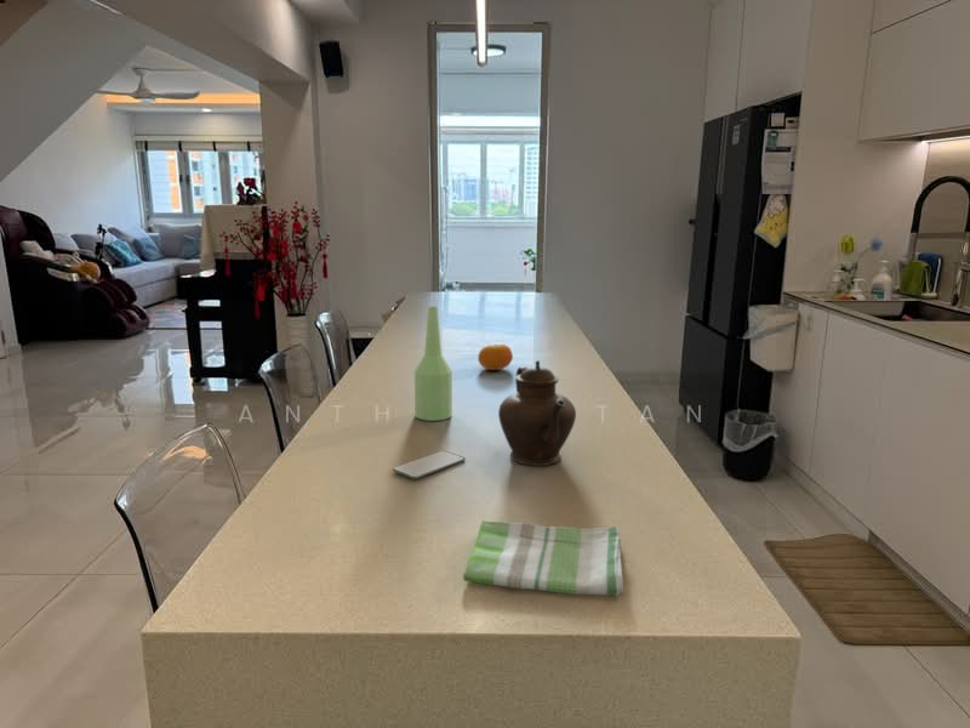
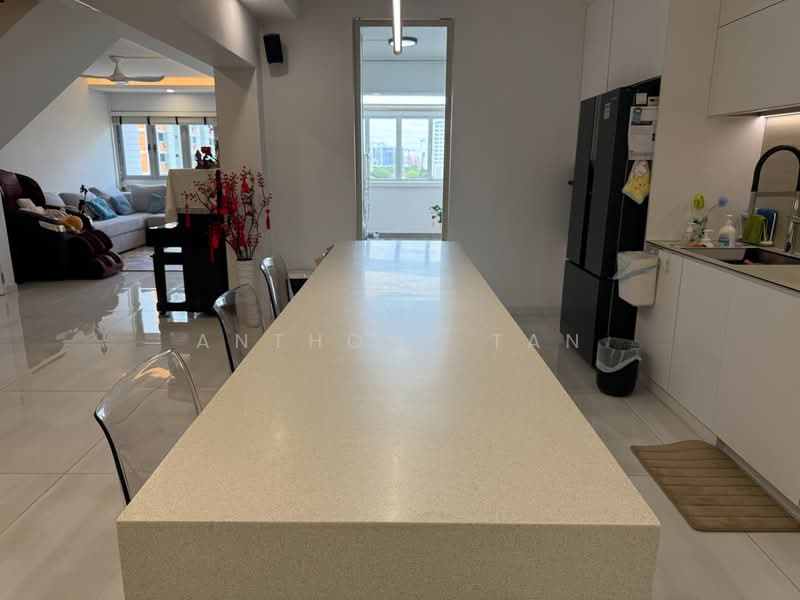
- bottle (433, 362)
- dish towel (546, 552)
- teapot (536, 410)
- smartphone (429, 463)
- fruit (495, 357)
